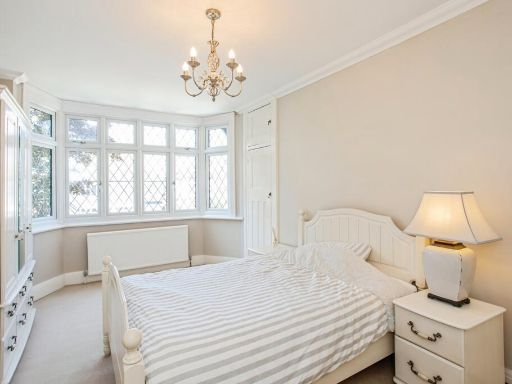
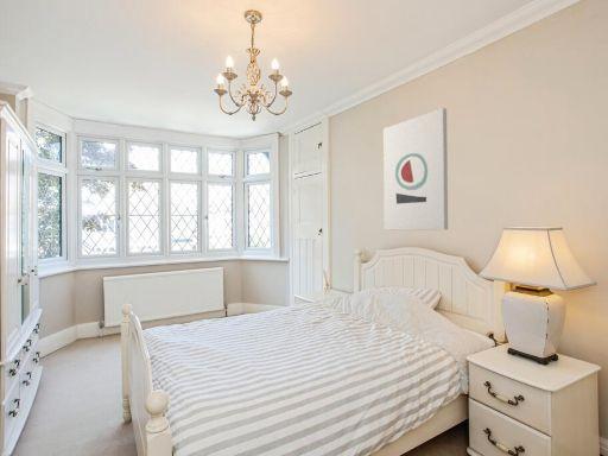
+ wall art (412, 175)
